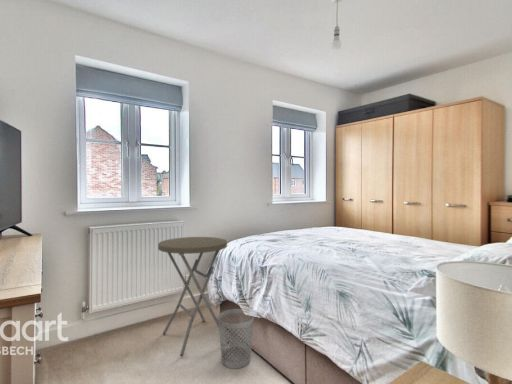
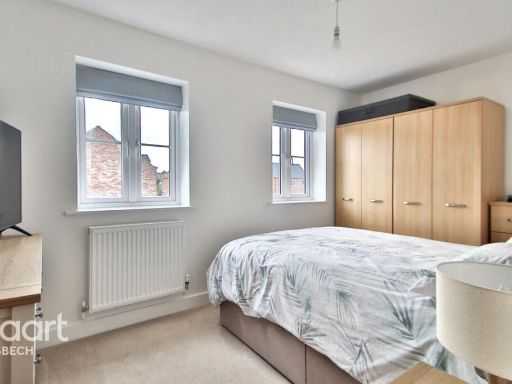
- wastebasket (235, 338)
- side table (190, 290)
